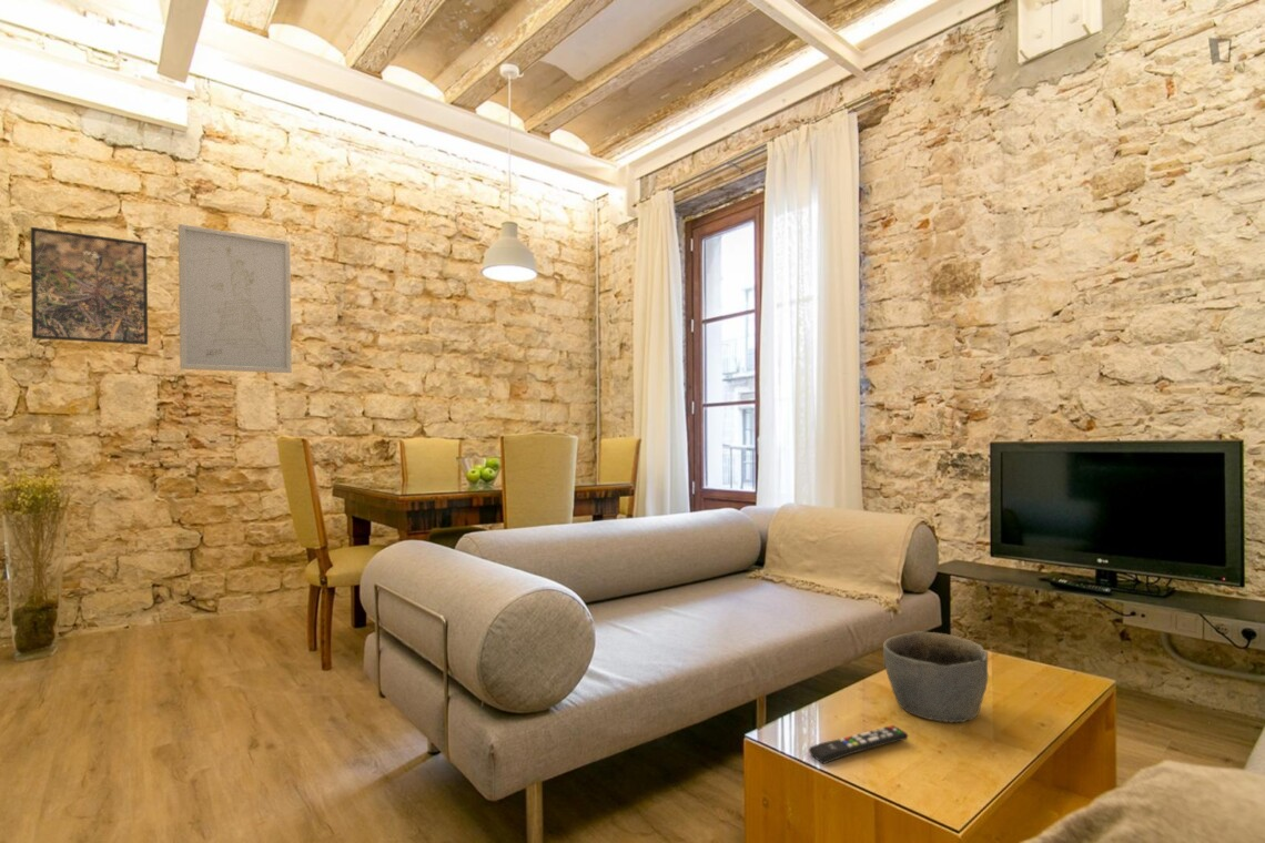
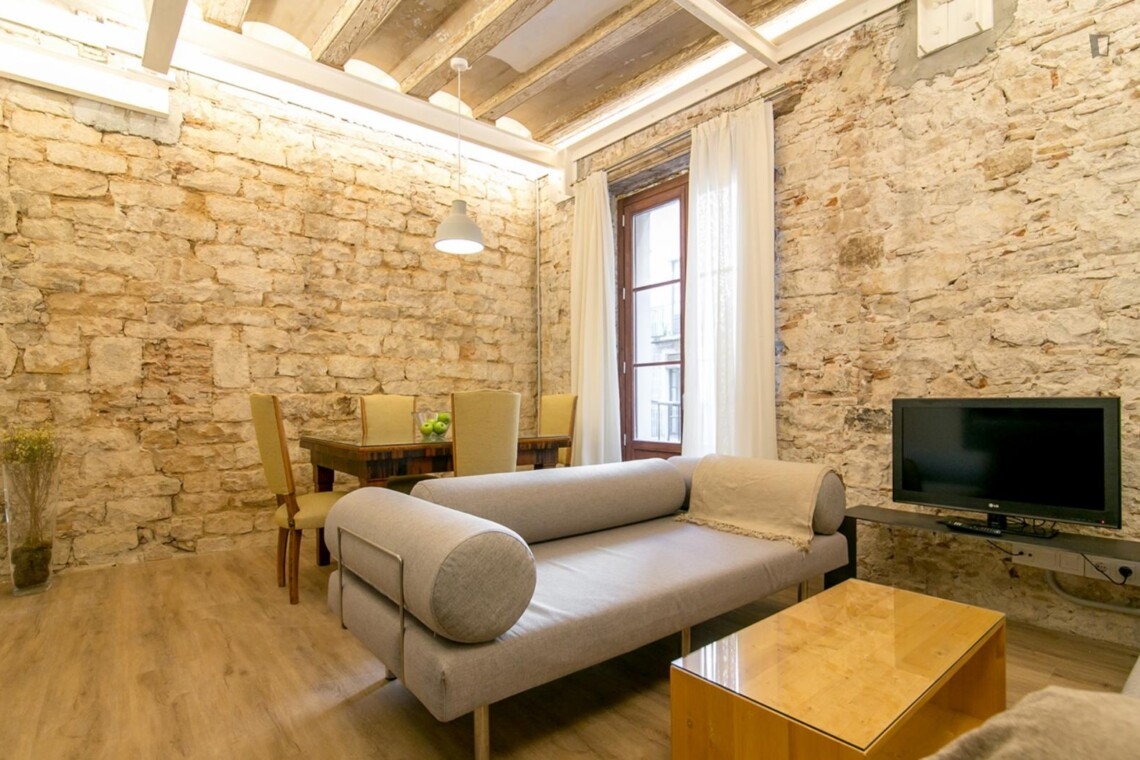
- wall art (237, 302)
- bowl (934, 676)
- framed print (91, 288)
- remote control (859, 743)
